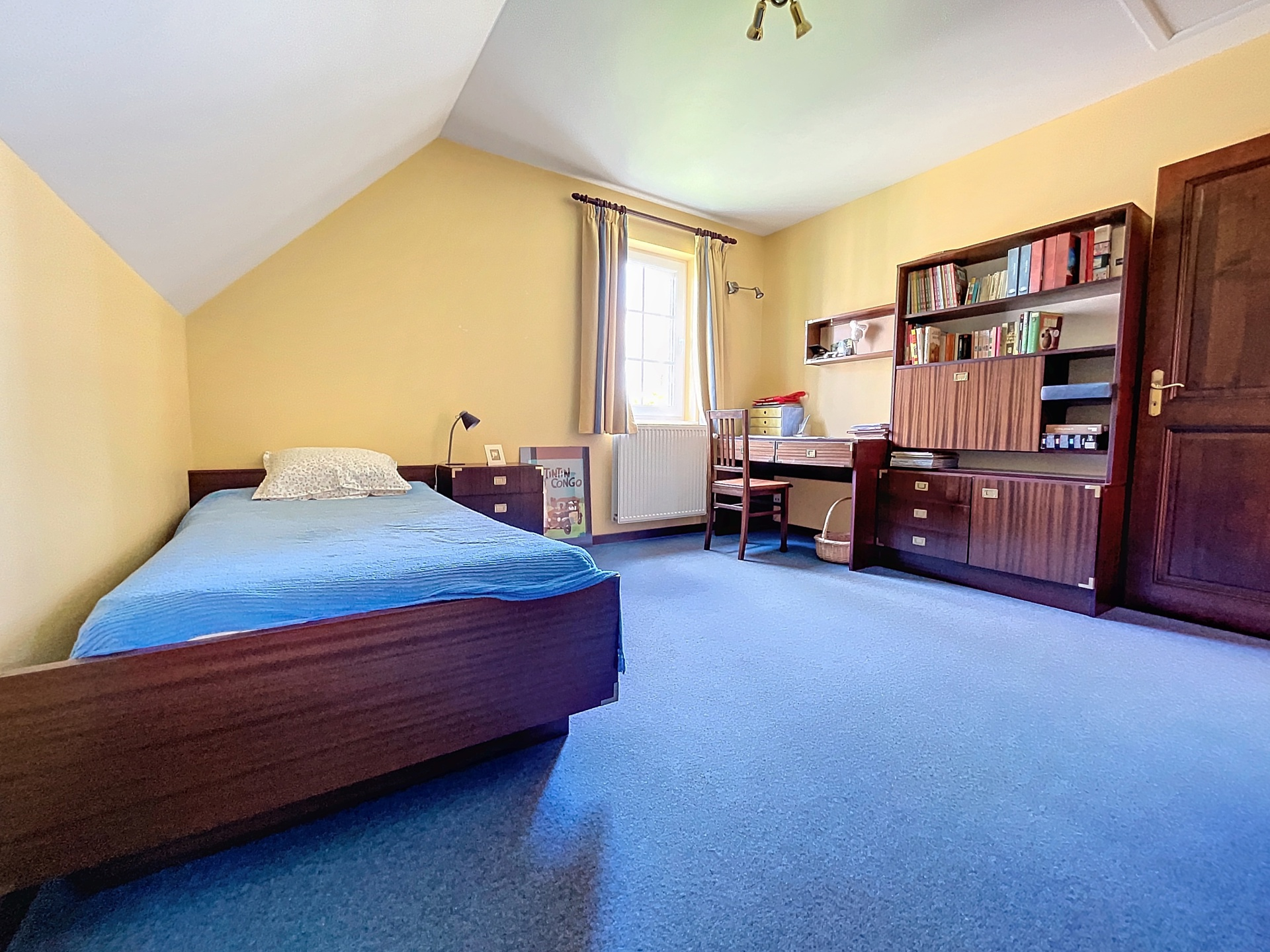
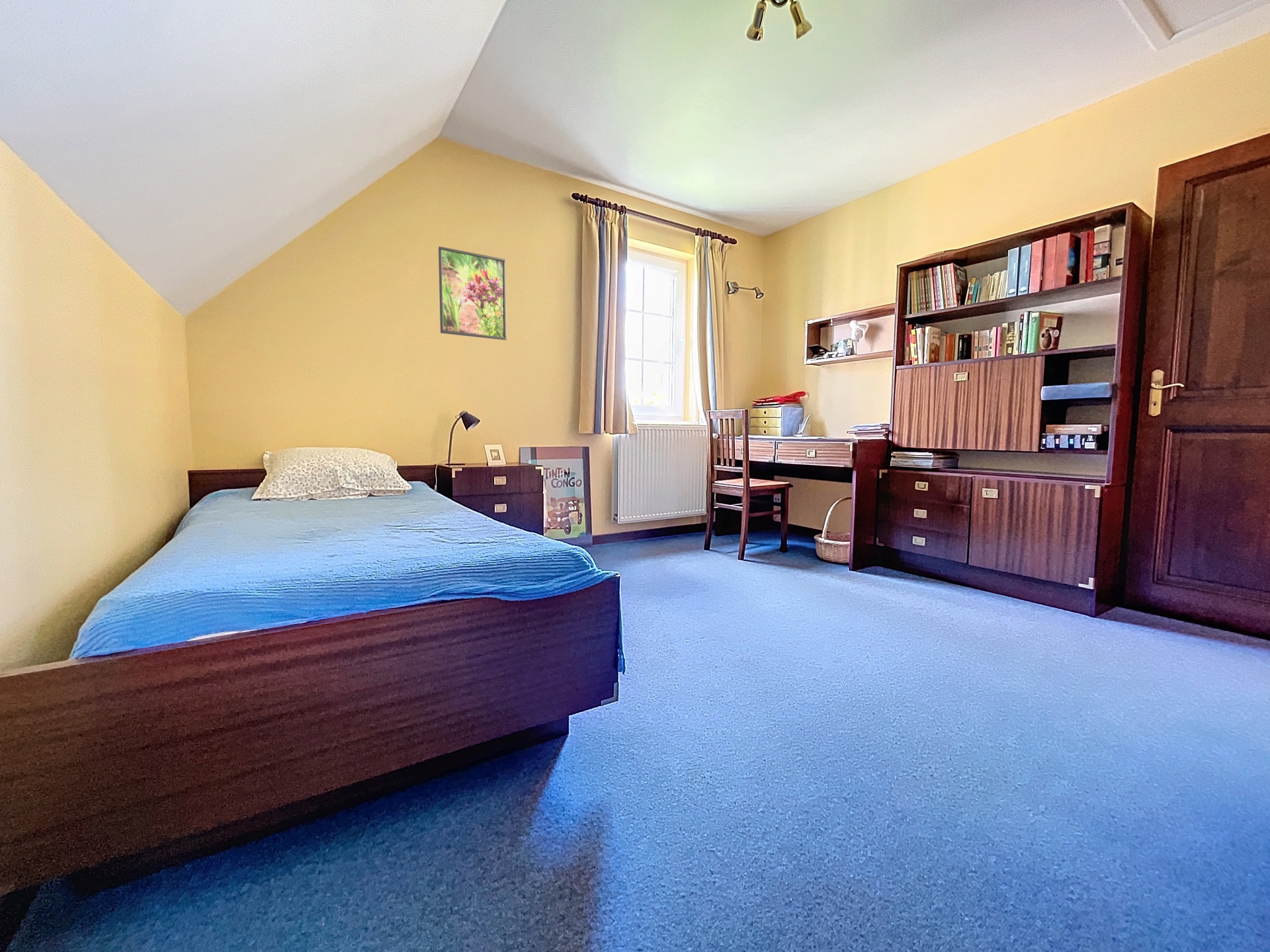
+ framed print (474, 295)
